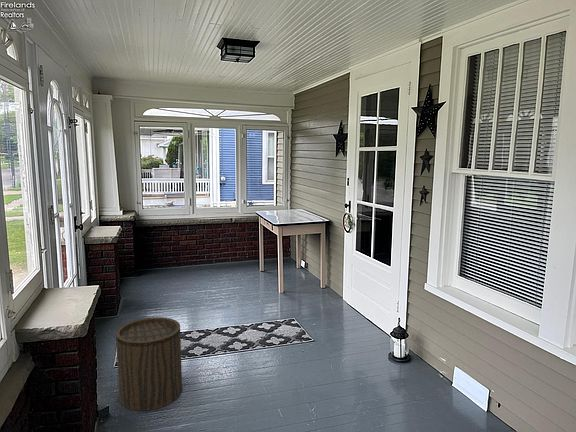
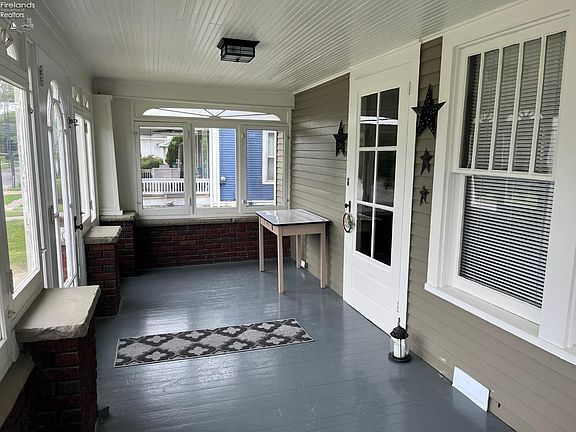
- stool (150, 361)
